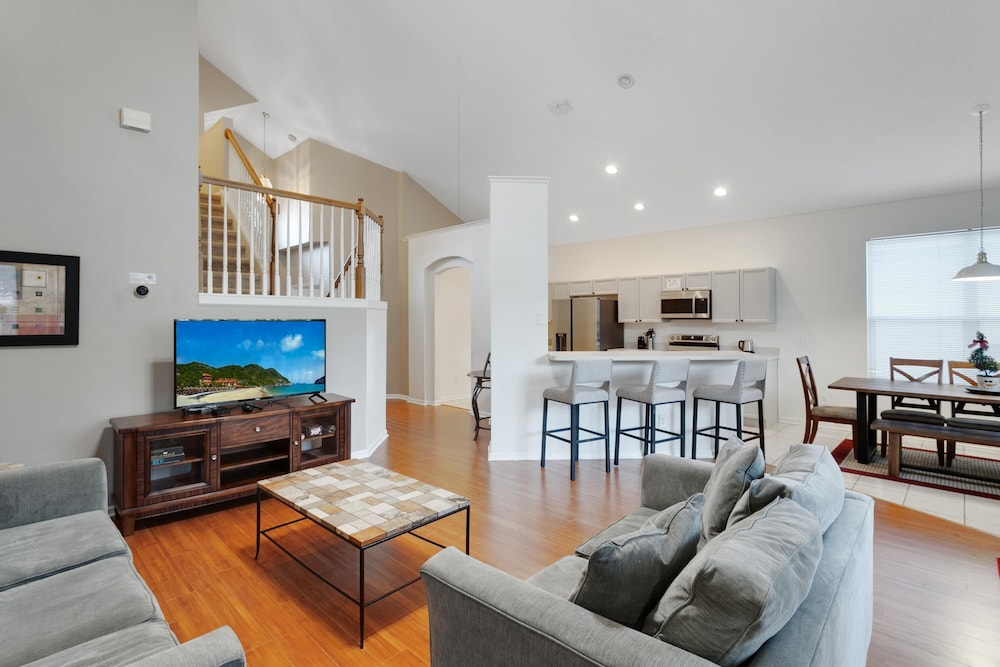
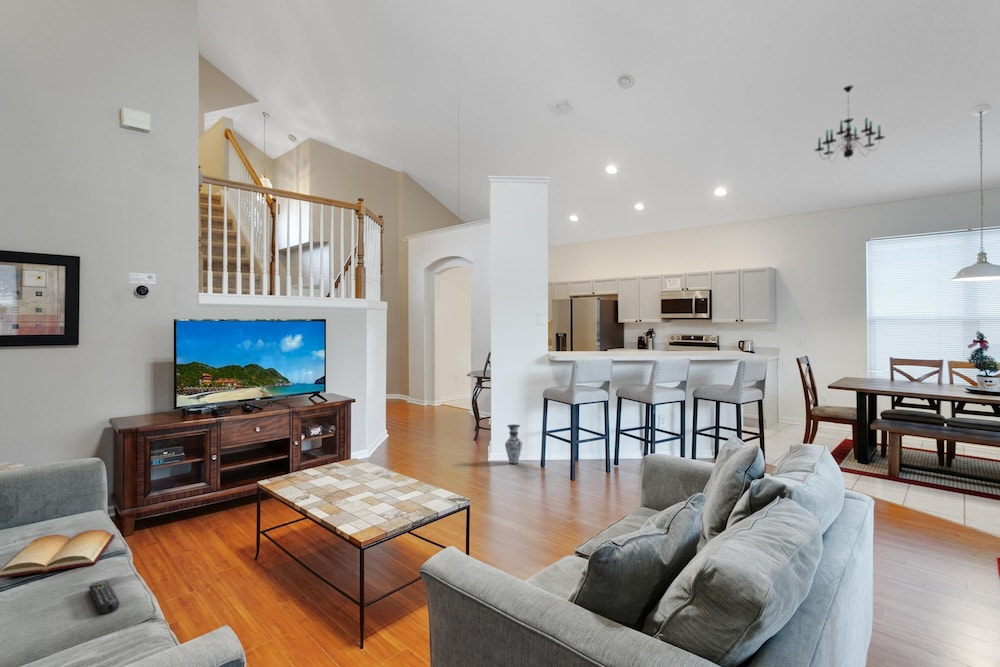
+ vase (513, 444)
+ remote control (103, 595)
+ bible (59, 550)
+ chandelier (848, 123)
